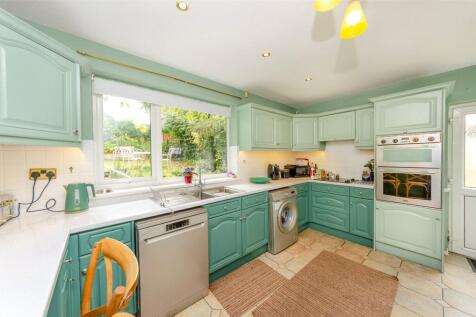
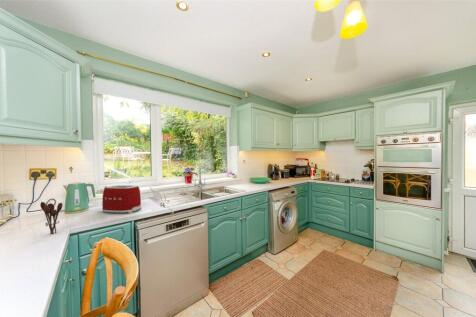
+ toaster (121, 198)
+ utensil holder (50, 217)
